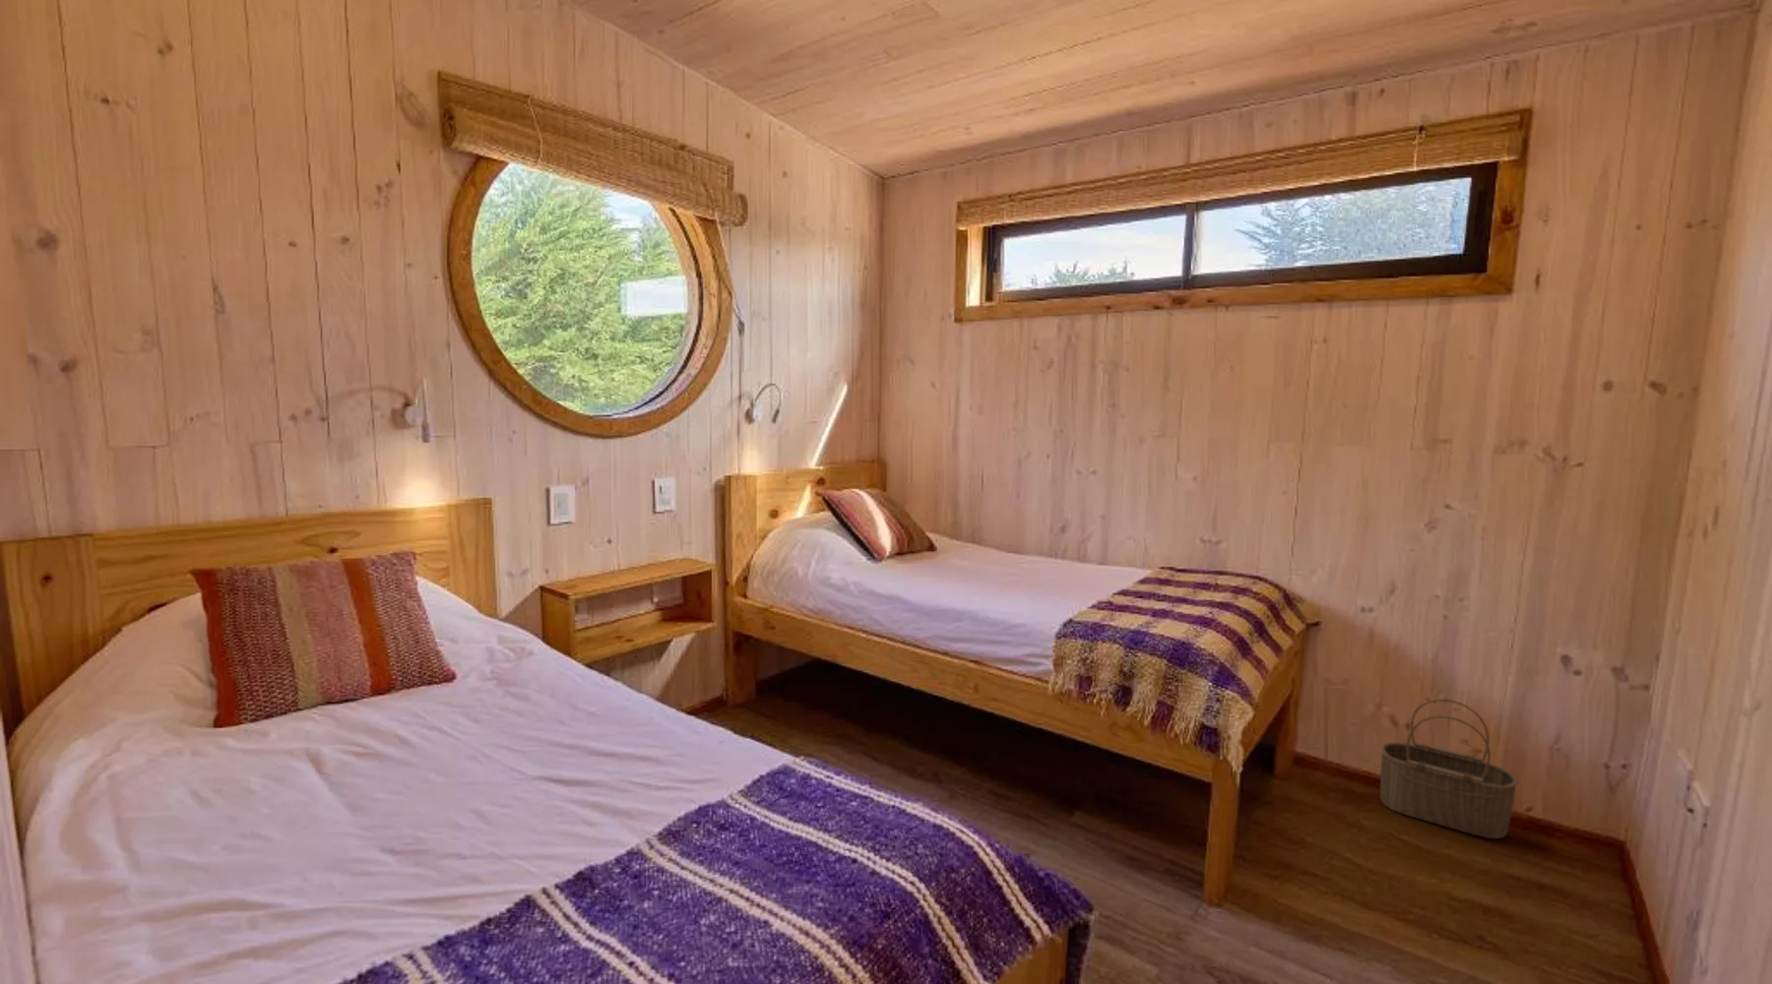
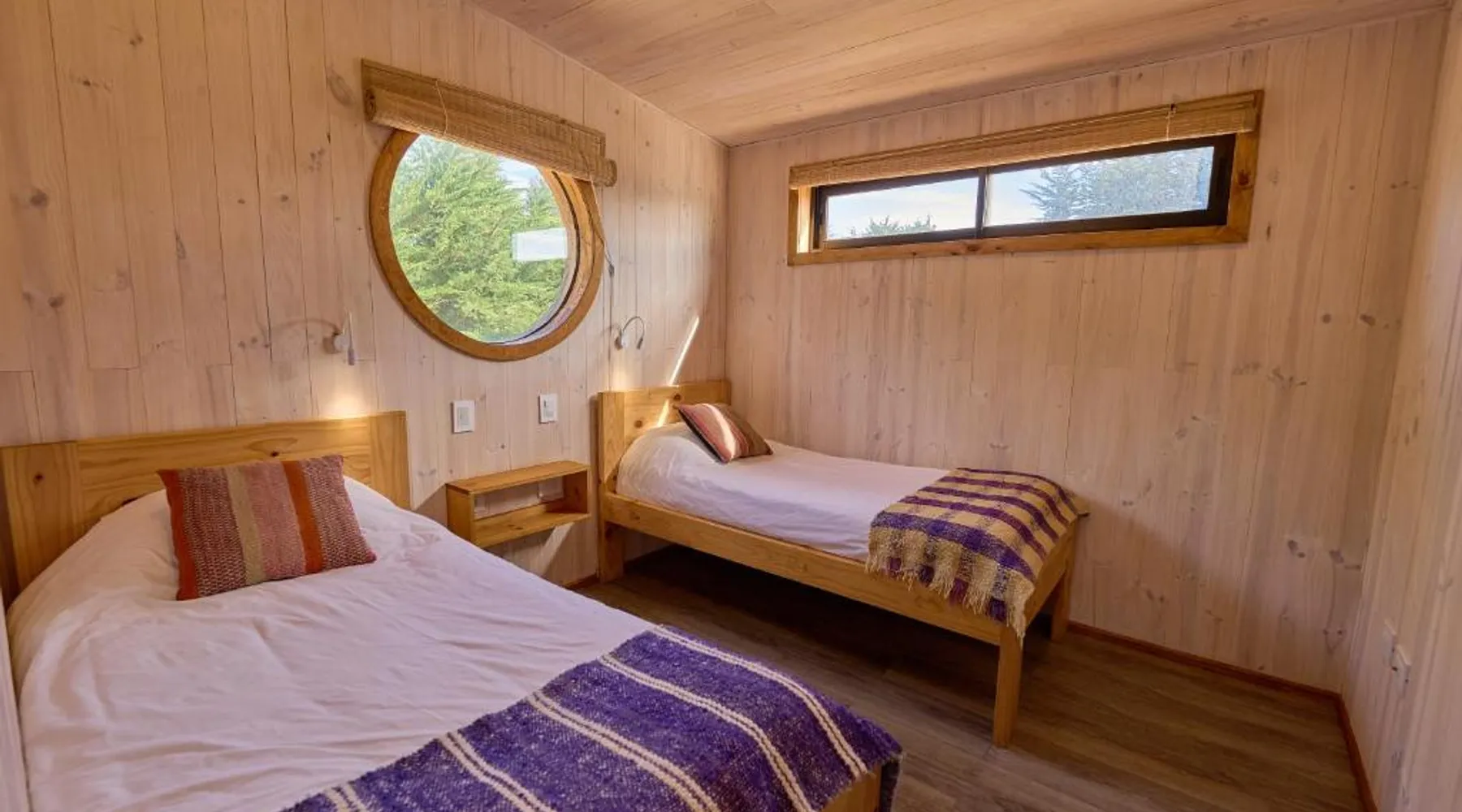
- wicker basket (1446, 761)
